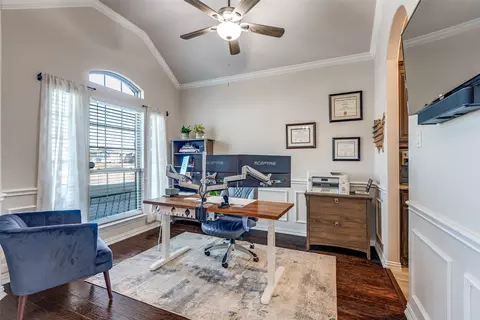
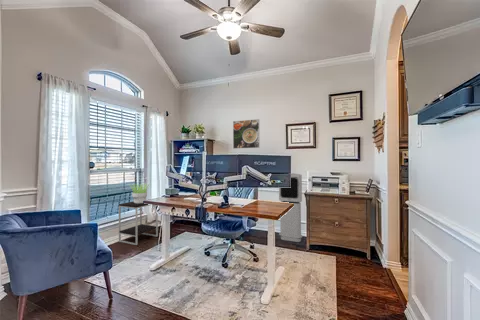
+ side table (140, 220)
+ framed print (246, 134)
+ potted plant (140, 192)
+ air purifier (293, 207)
